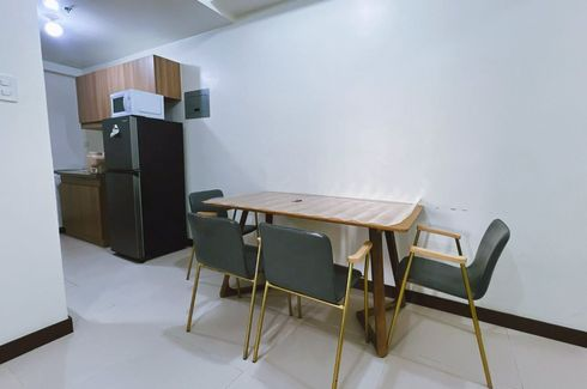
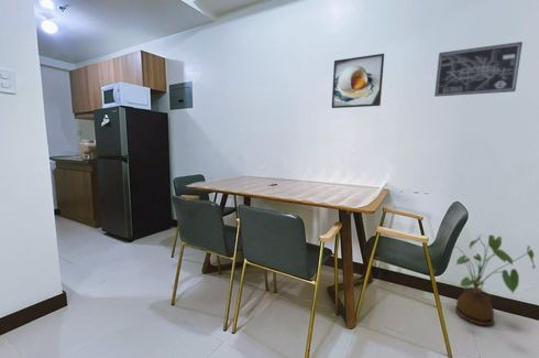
+ wall art (474, 70)
+ house plant (484, 280)
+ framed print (356, 82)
